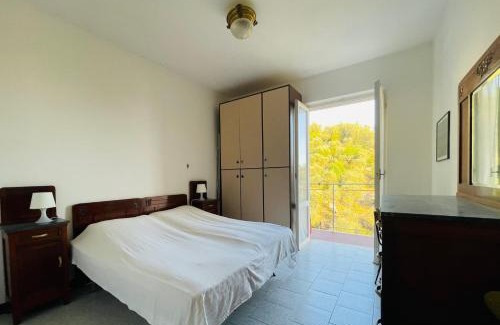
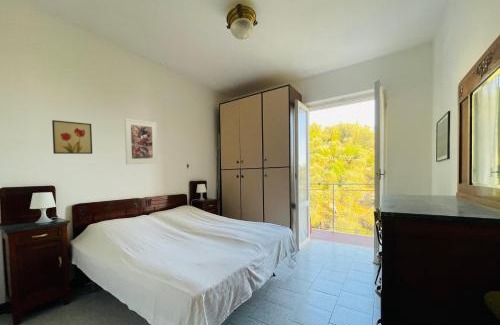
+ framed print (142, 142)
+ wall art (73, 138)
